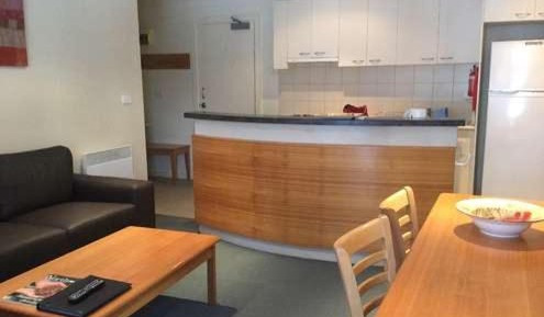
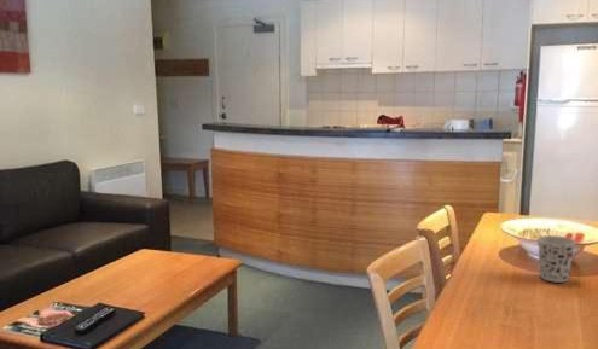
+ cup (555, 258)
